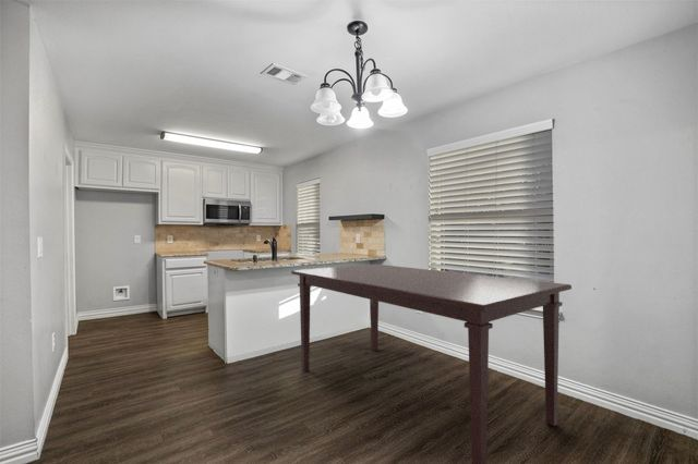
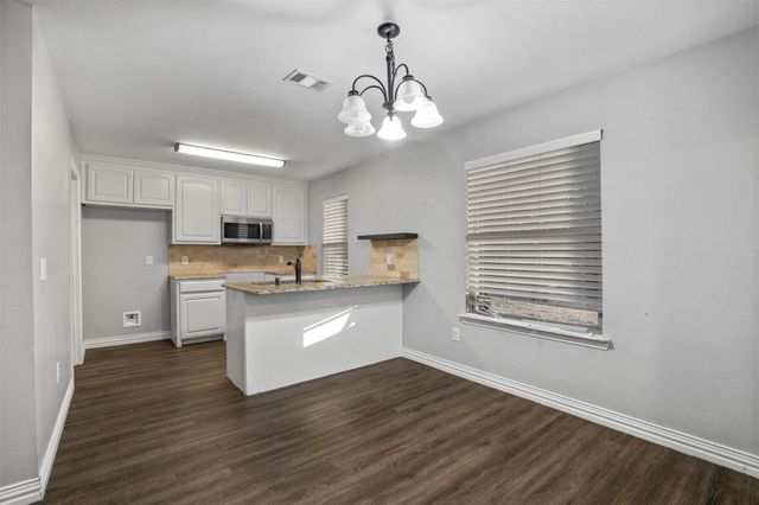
- dining table (416, 309)
